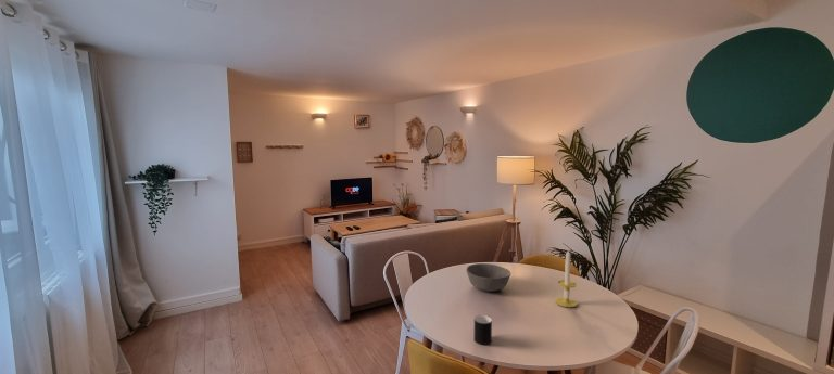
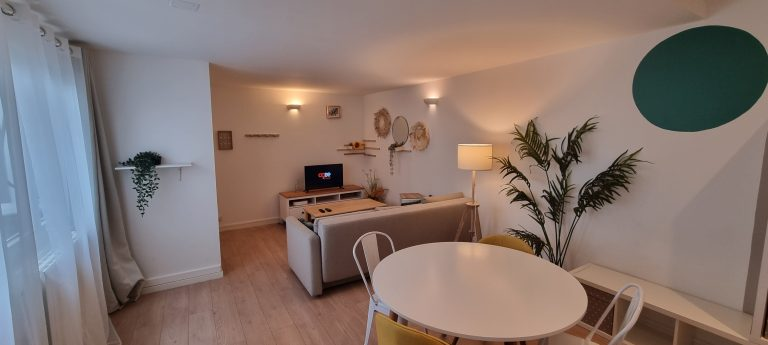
- candle (567, 275)
- bowl (488, 279)
- cup (484, 327)
